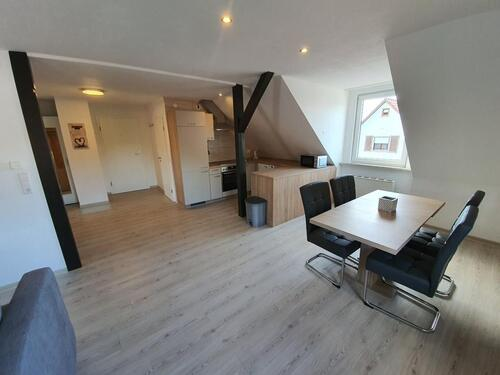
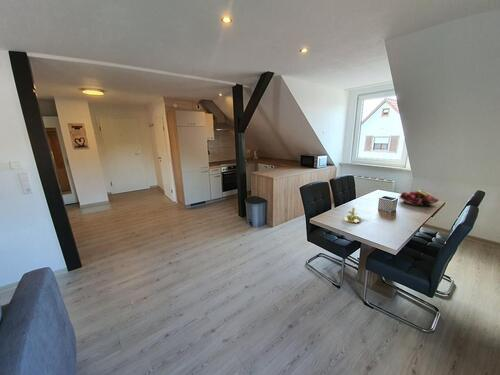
+ candle holder (352, 211)
+ fruit basket (418, 197)
